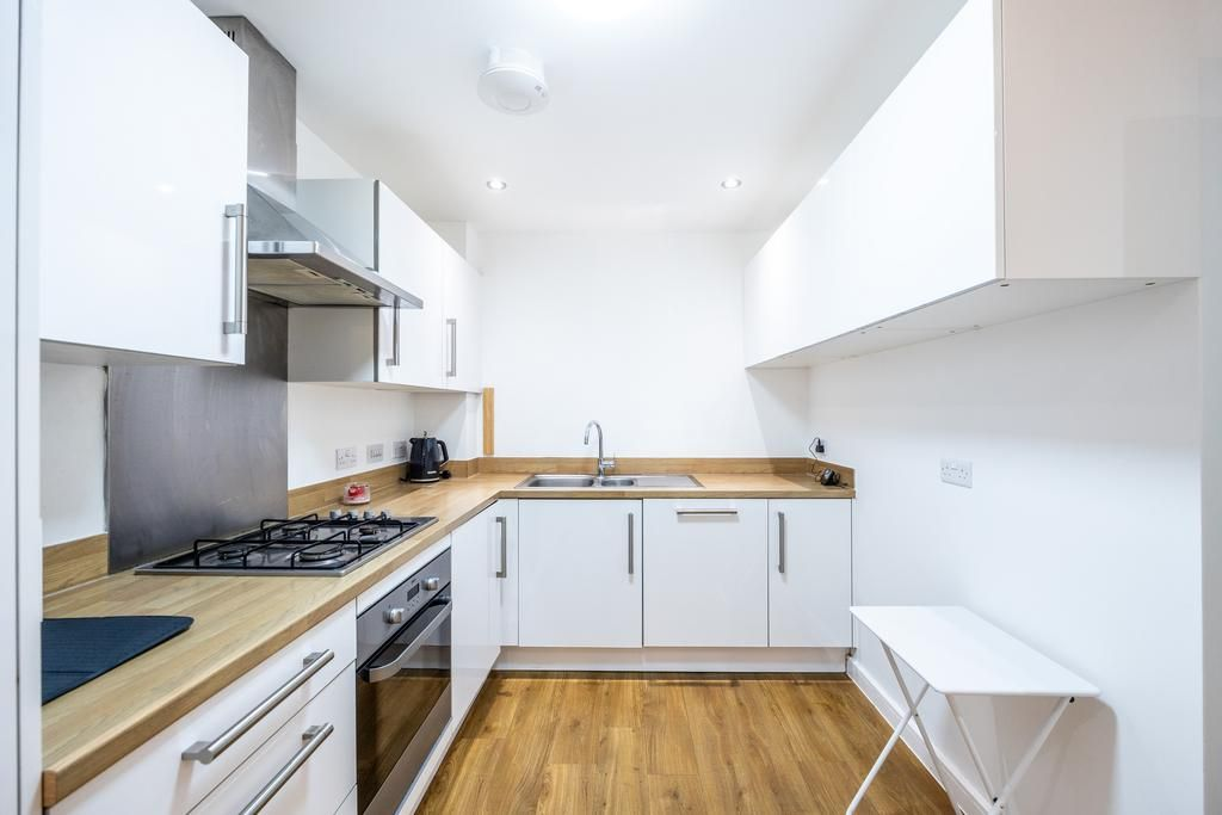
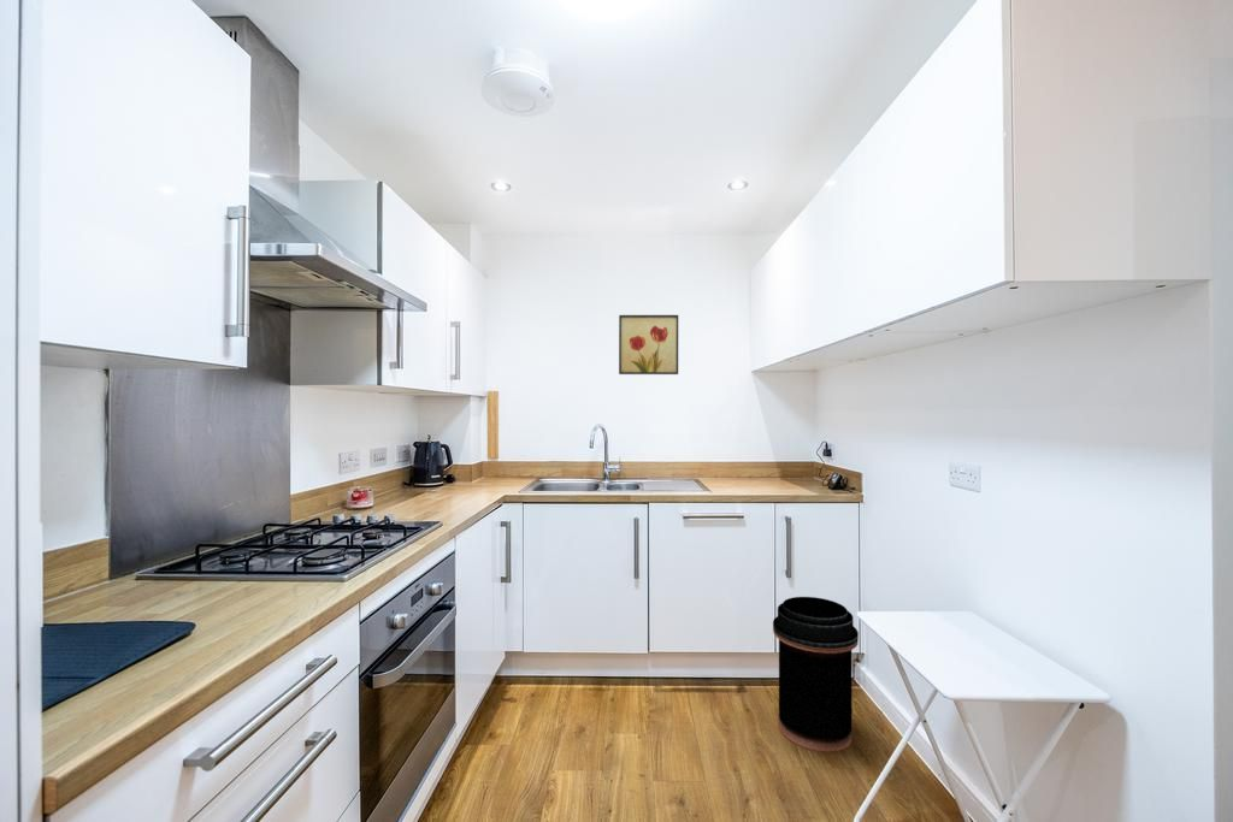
+ wall art (648, 344)
+ trash can (814, 668)
